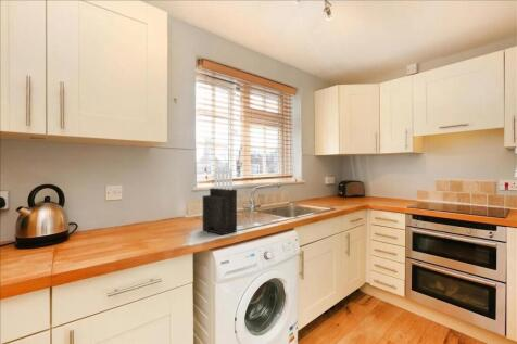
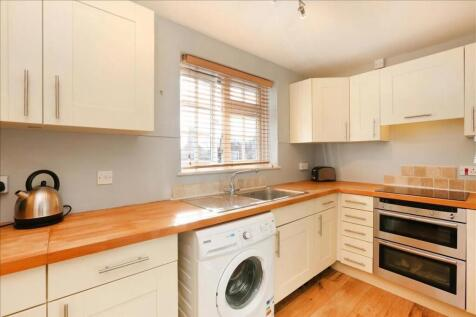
- knife block (217, 200)
